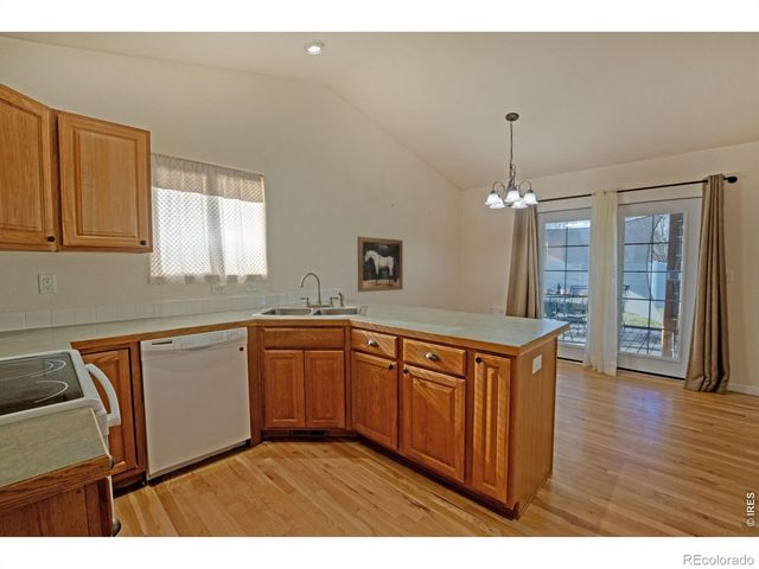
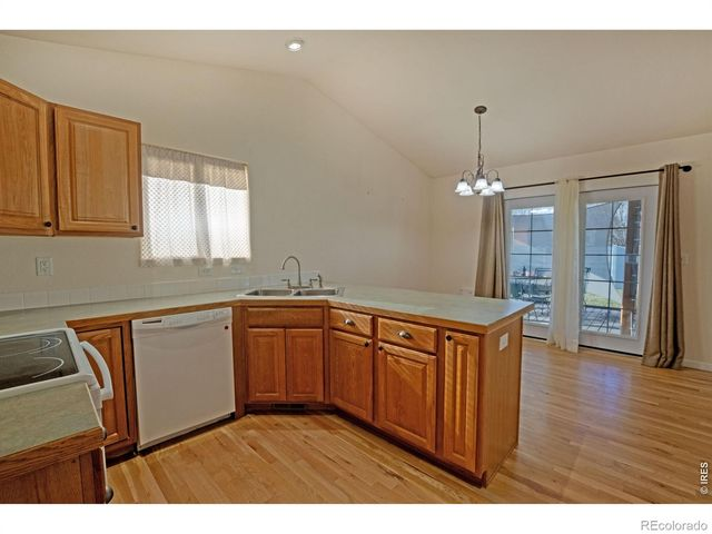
- wall art (381, 264)
